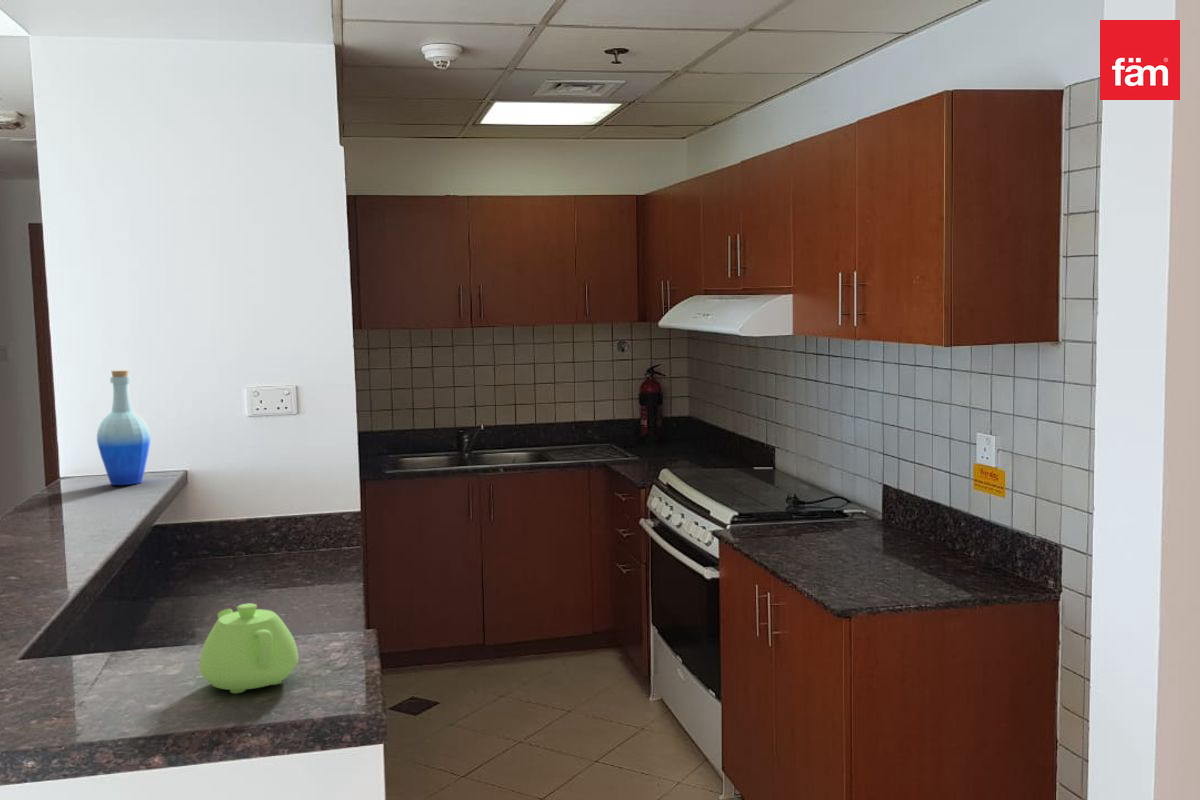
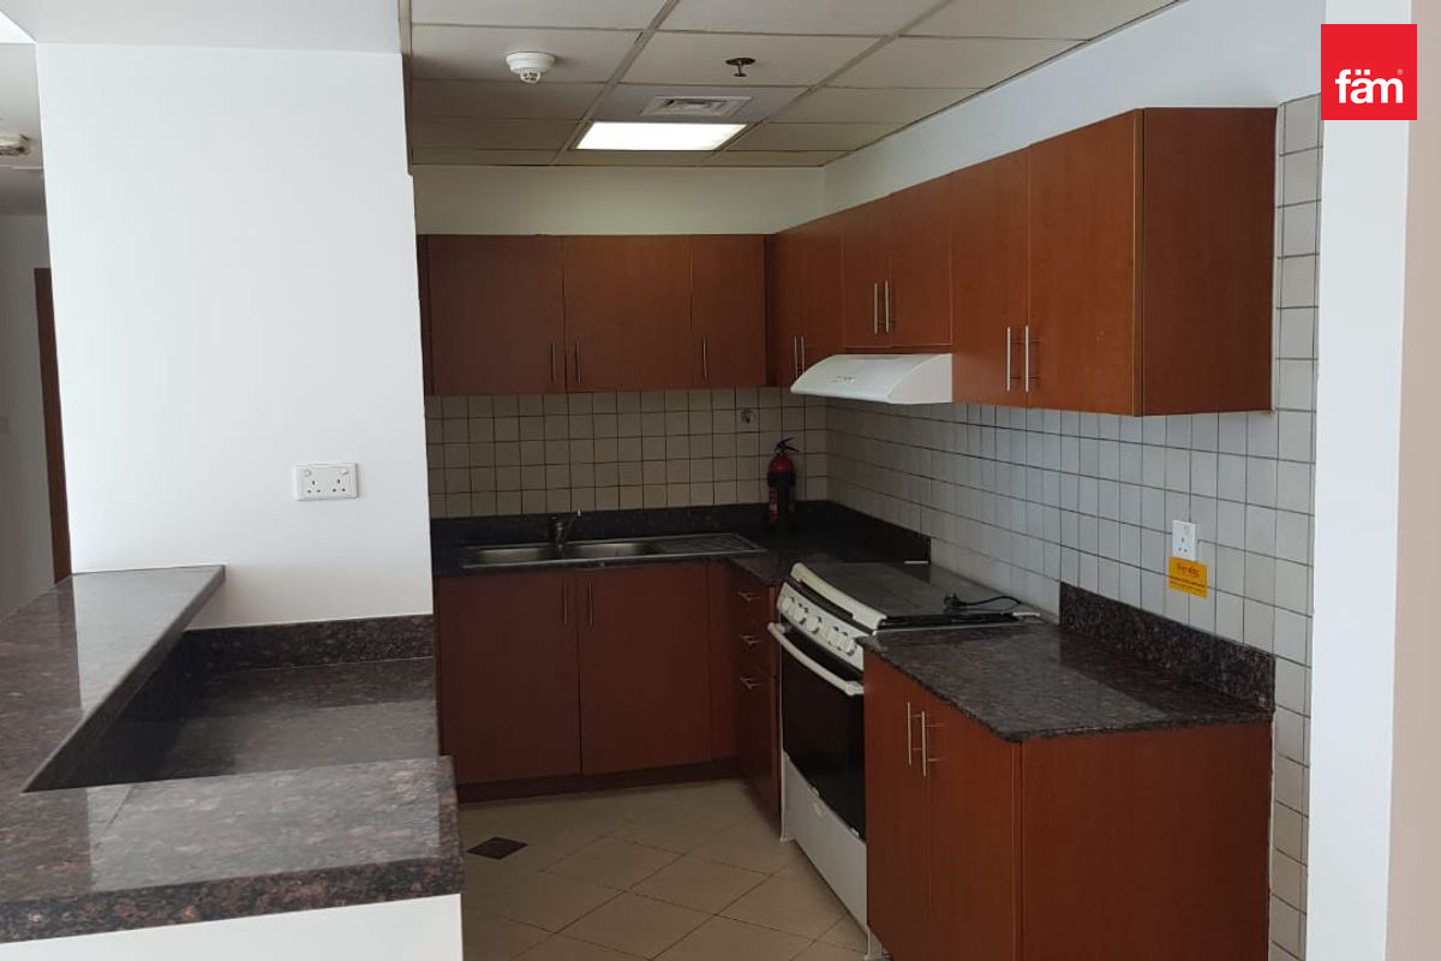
- bottle (123, 426)
- teapot (246, 641)
